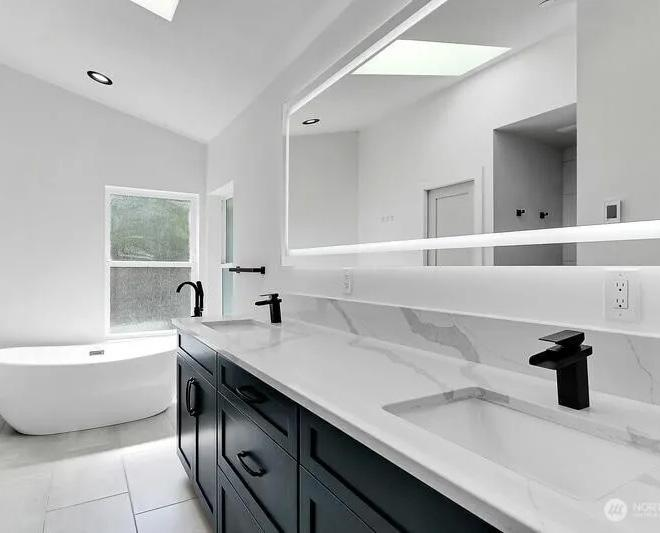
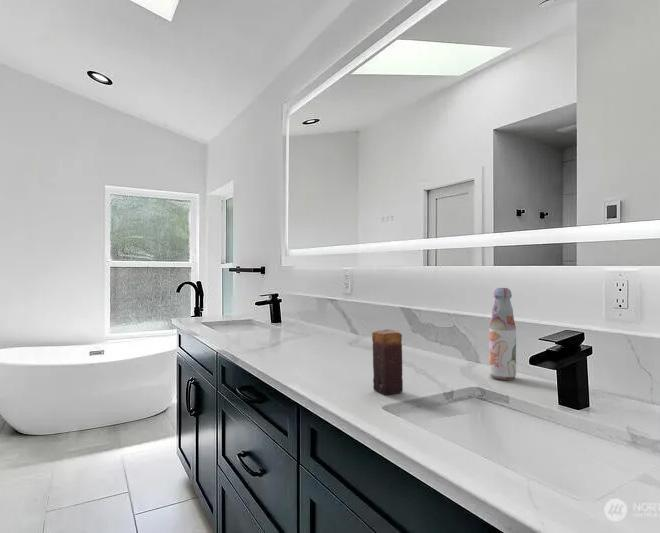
+ bottle (502, 332)
+ candle (387, 361)
